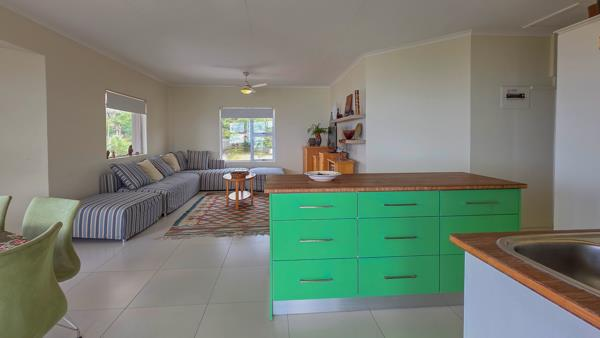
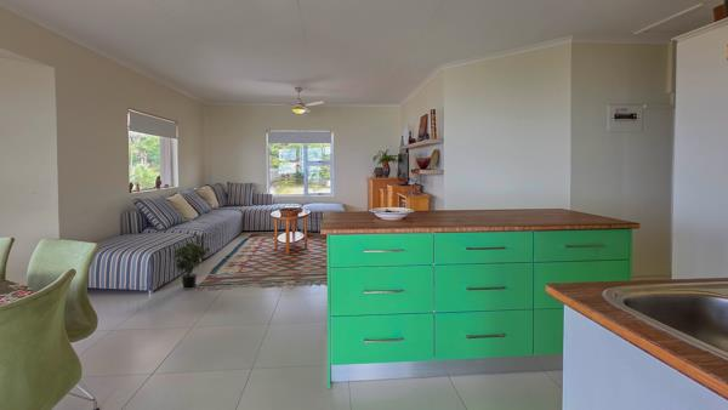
+ potted plant (192, 263)
